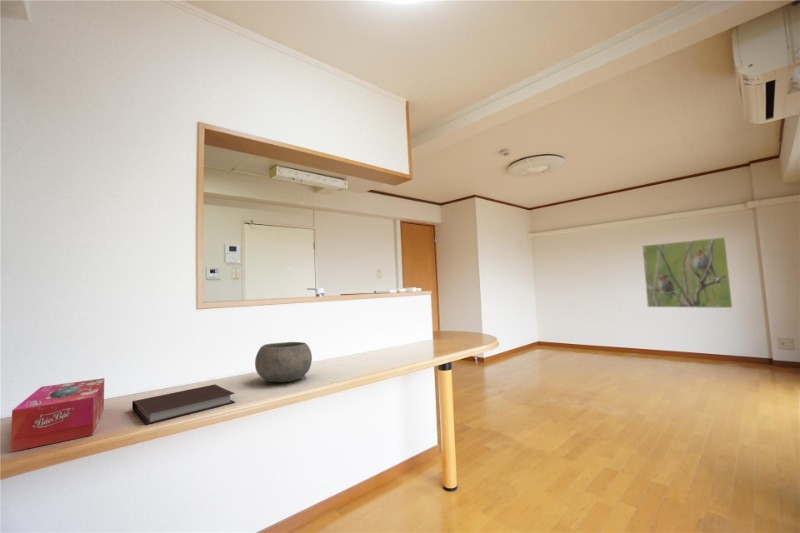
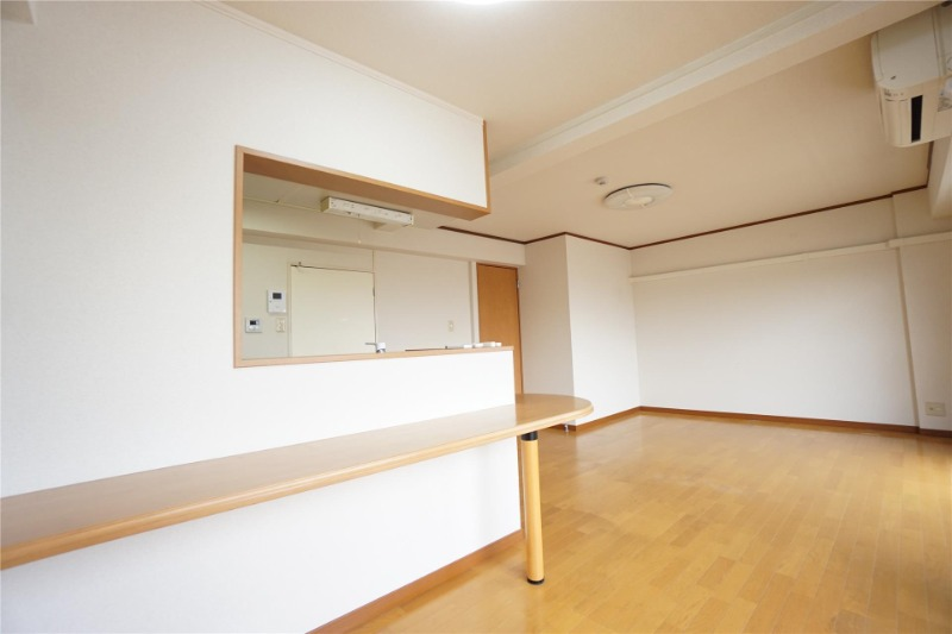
- bowl (284, 361)
- tissue box (65, 409)
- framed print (684, 274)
- notebook (184, 401)
